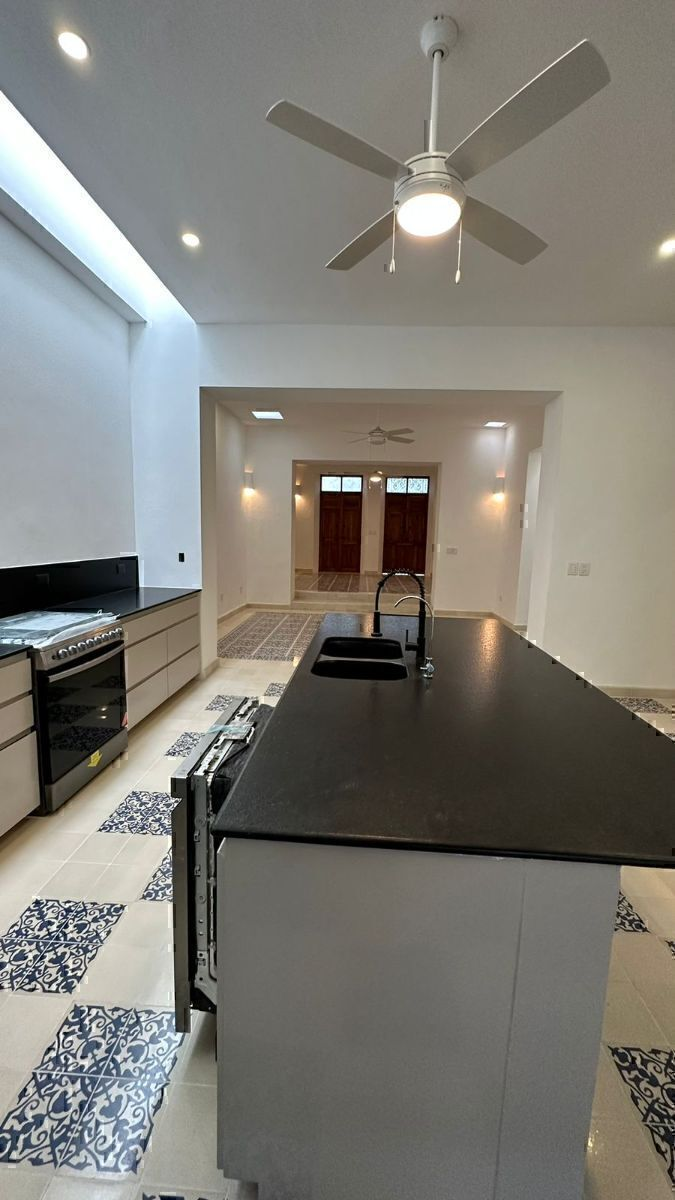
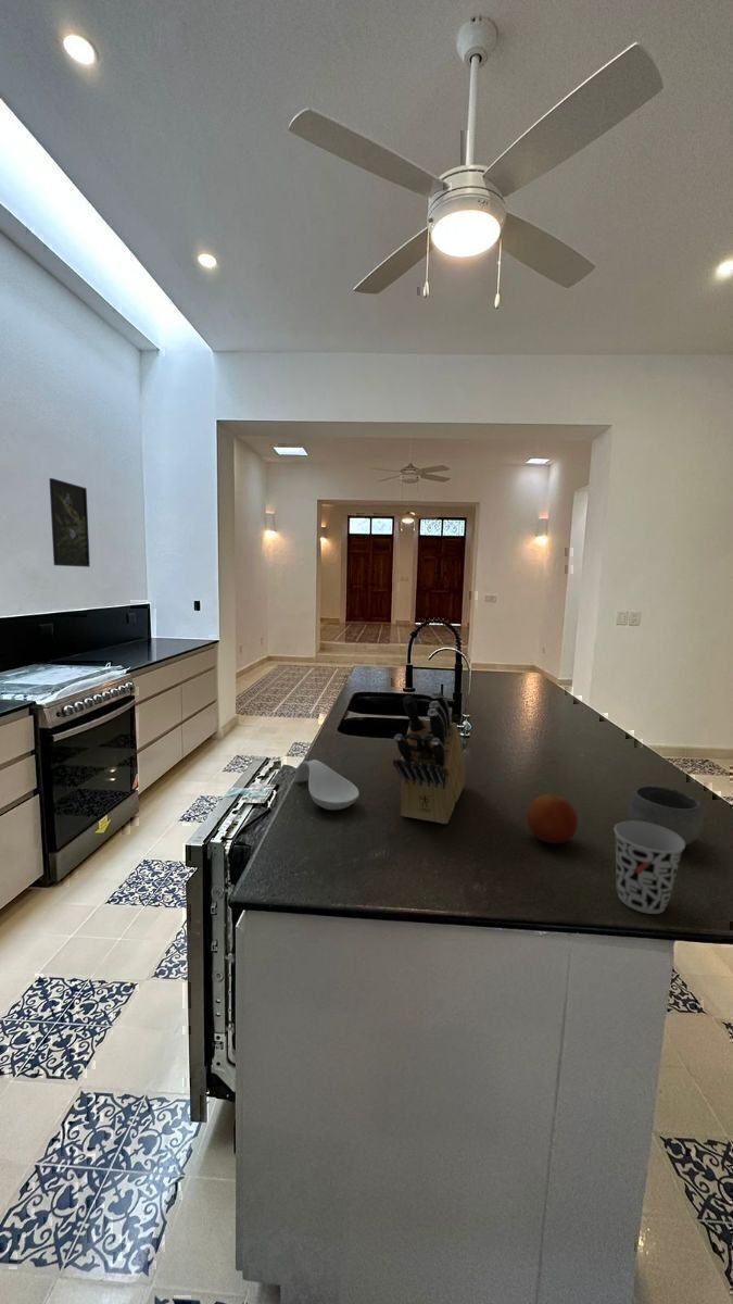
+ spoon rest (321, 782)
+ bowl (665, 818)
+ cup (644, 868)
+ knife block (433, 745)
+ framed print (71, 525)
+ fruit (552, 817)
